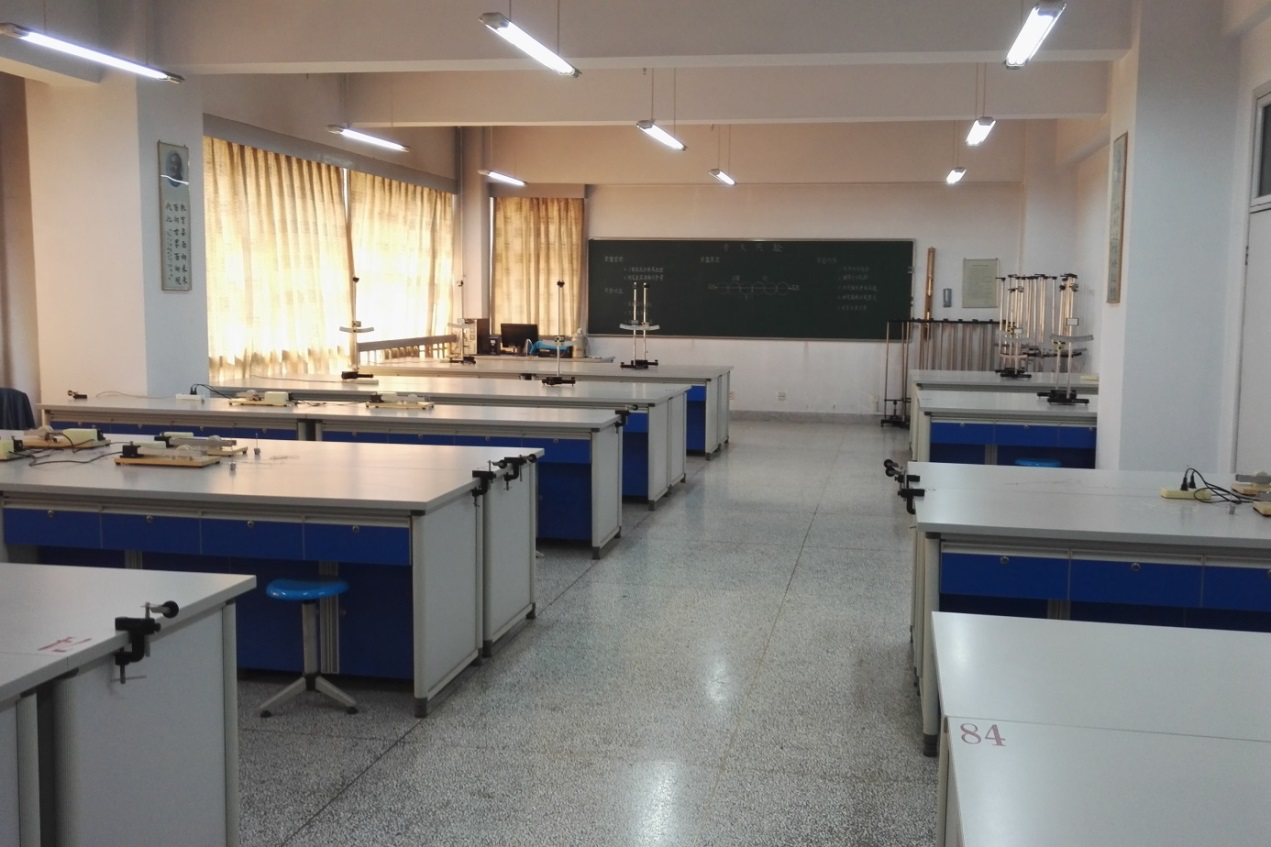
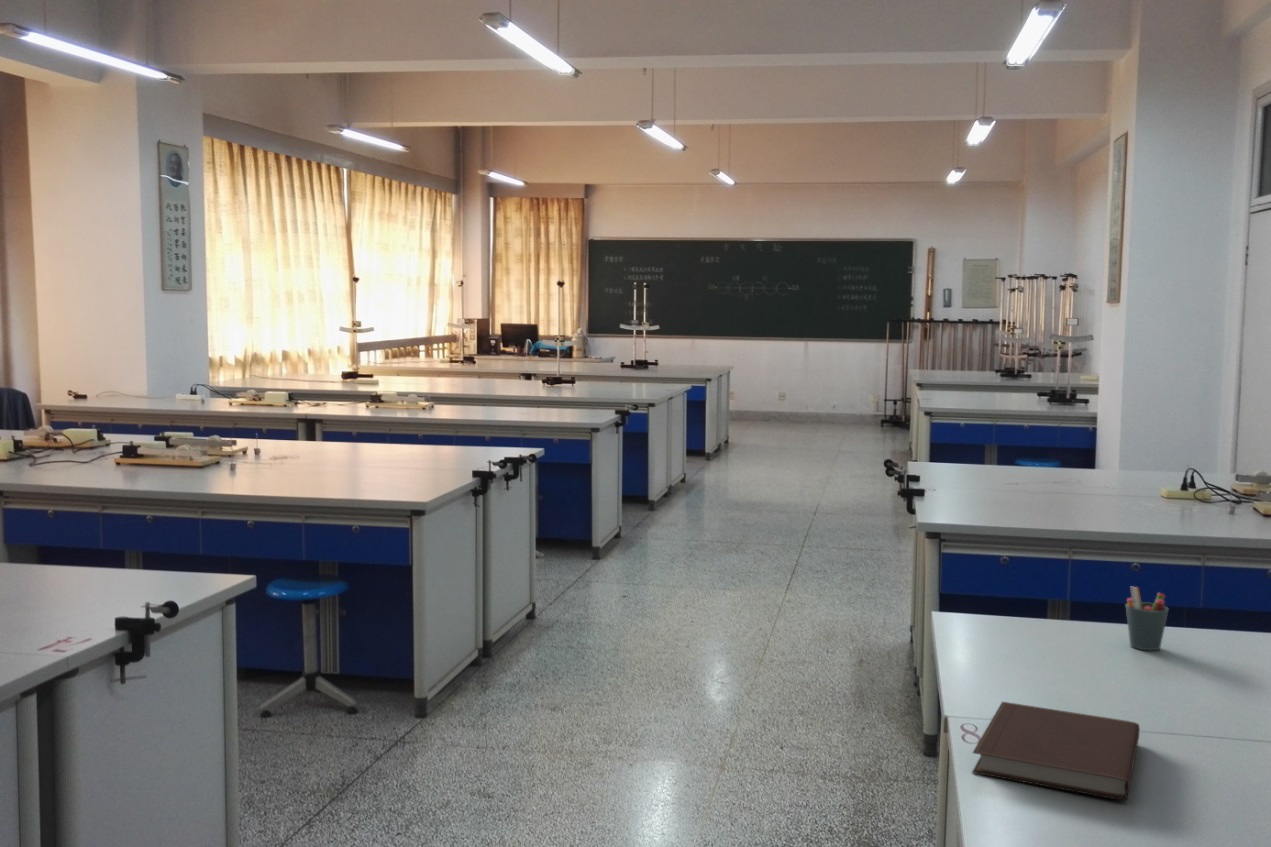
+ notebook (1059, 746)
+ pen holder (1145, 615)
